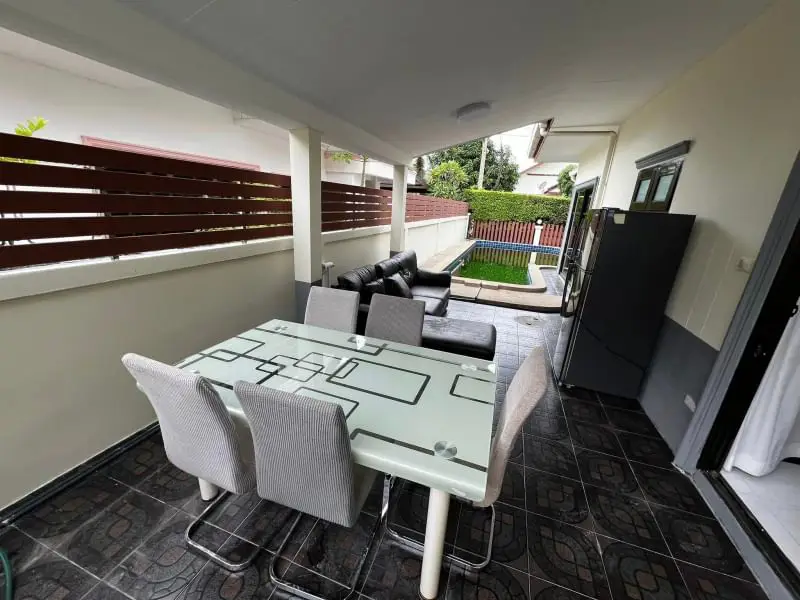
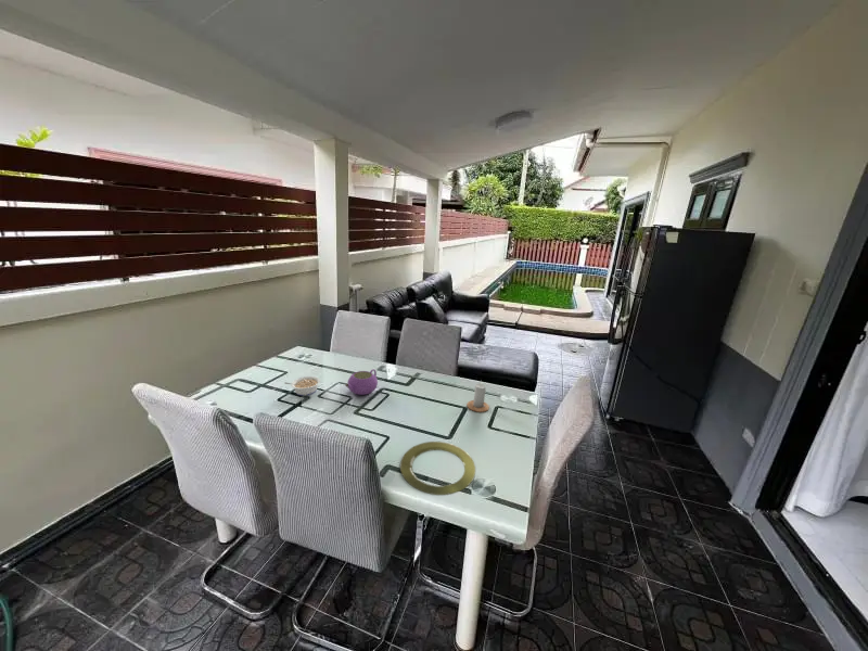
+ teapot (361, 383)
+ legume (305, 386)
+ plate (437, 449)
+ candle (480, 392)
